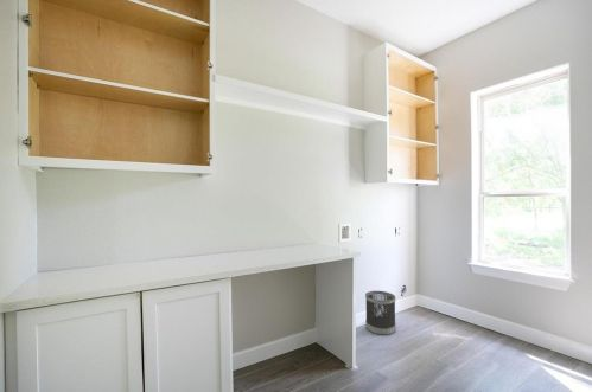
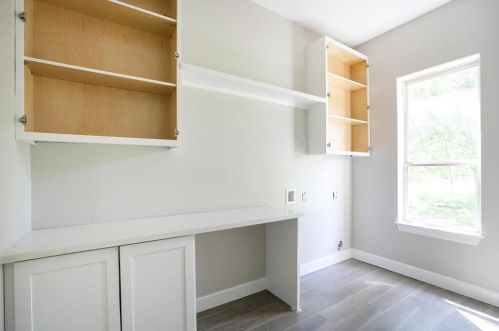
- wastebasket (380, 311)
